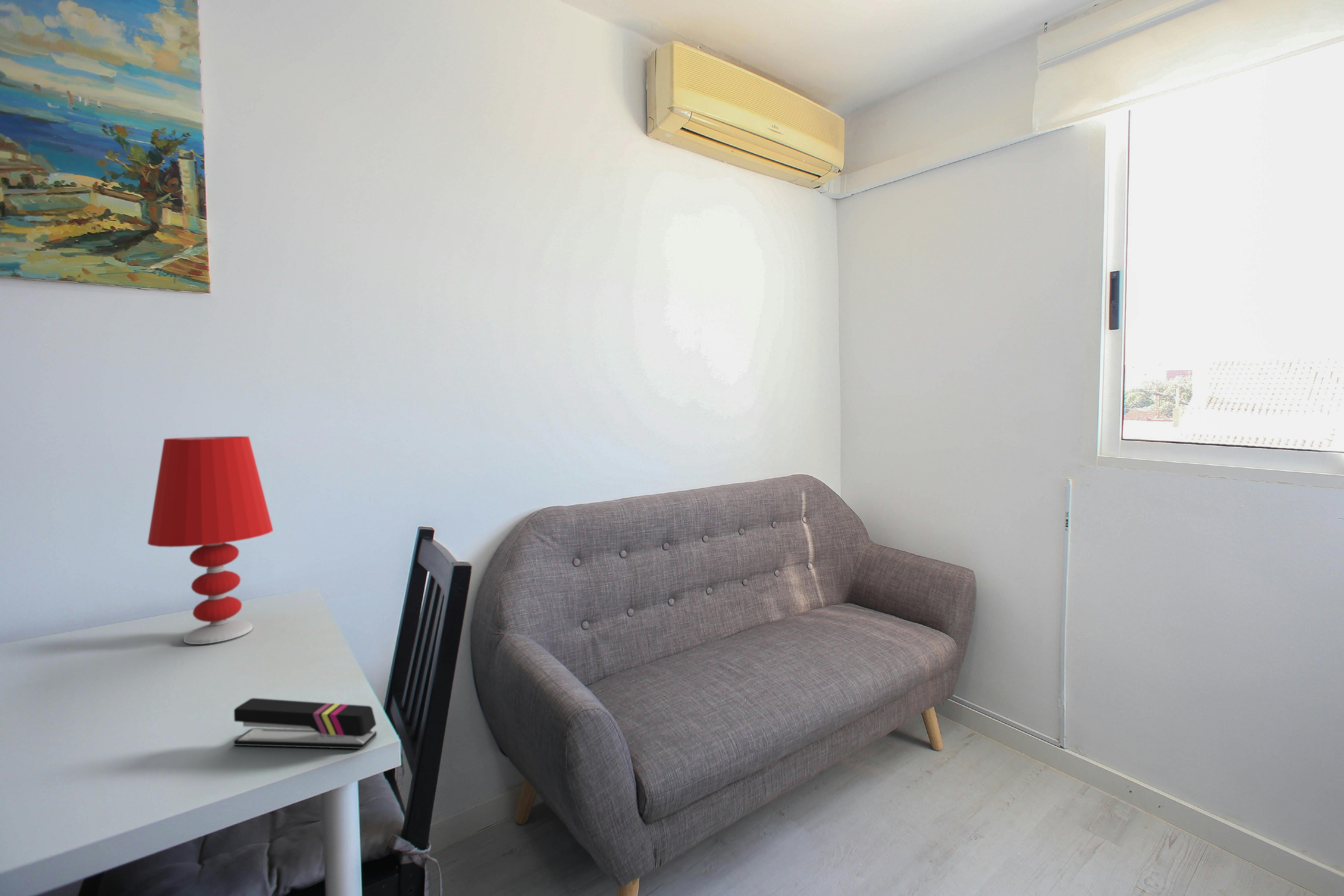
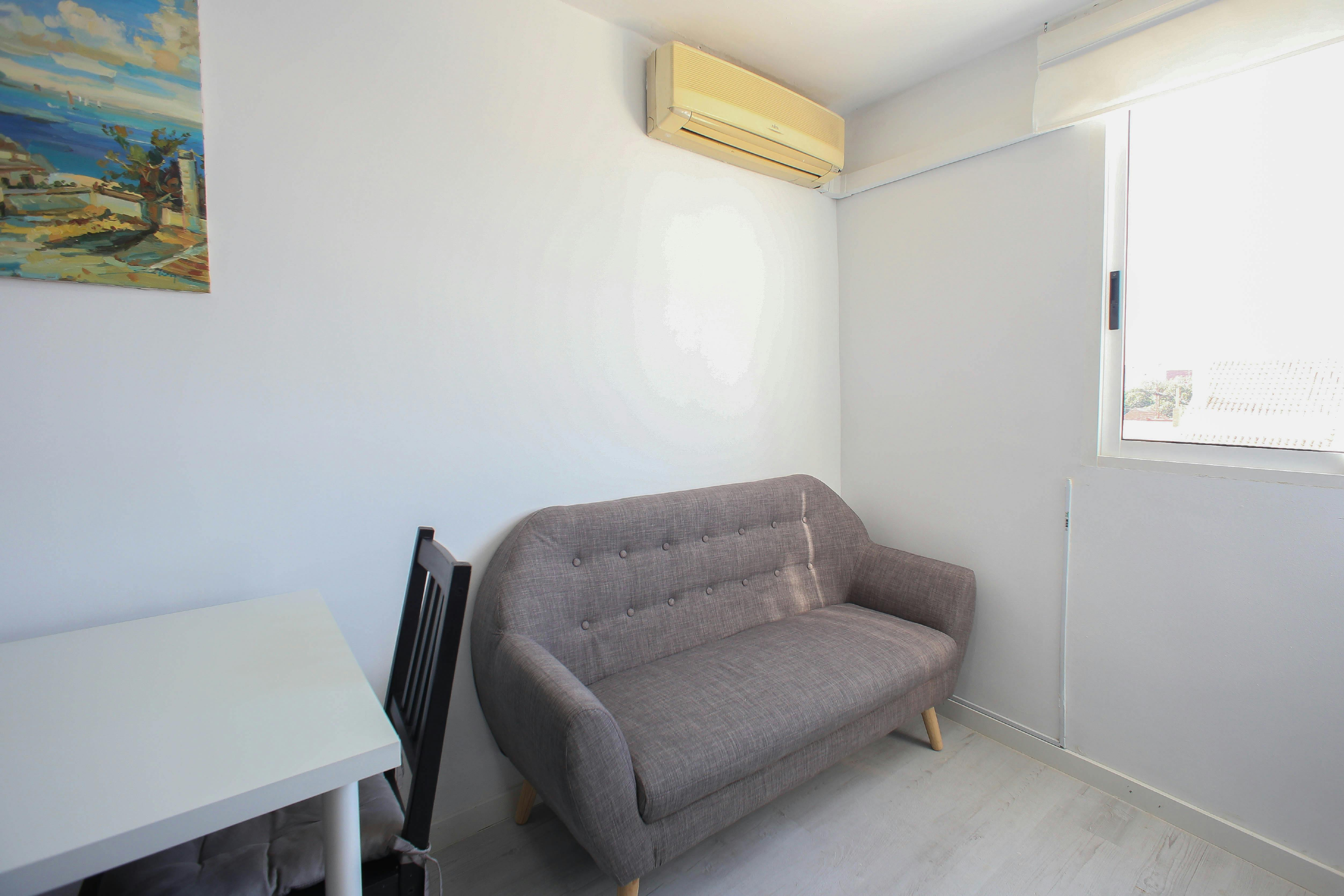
- stapler (305, 722)
- table lamp (214, 536)
